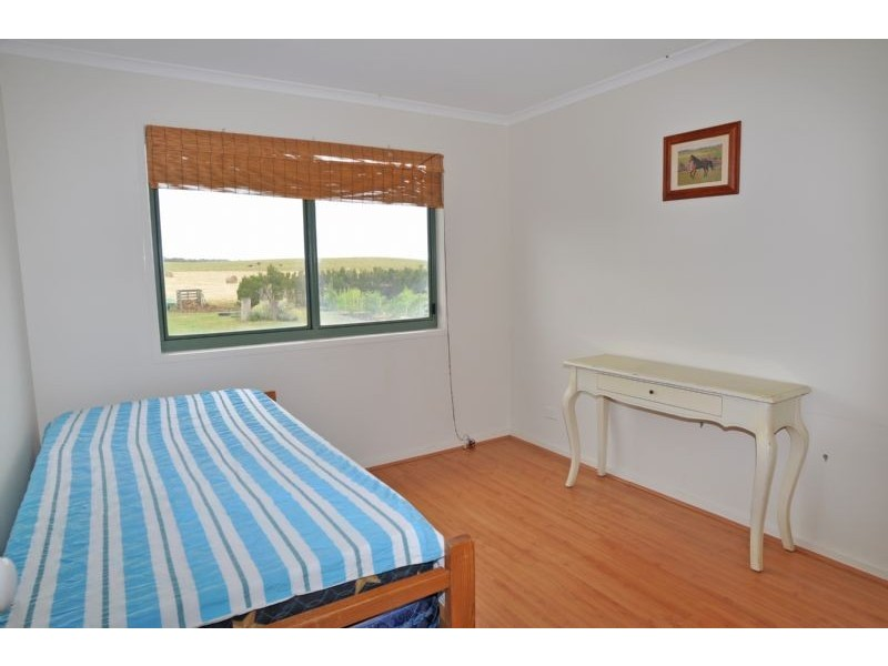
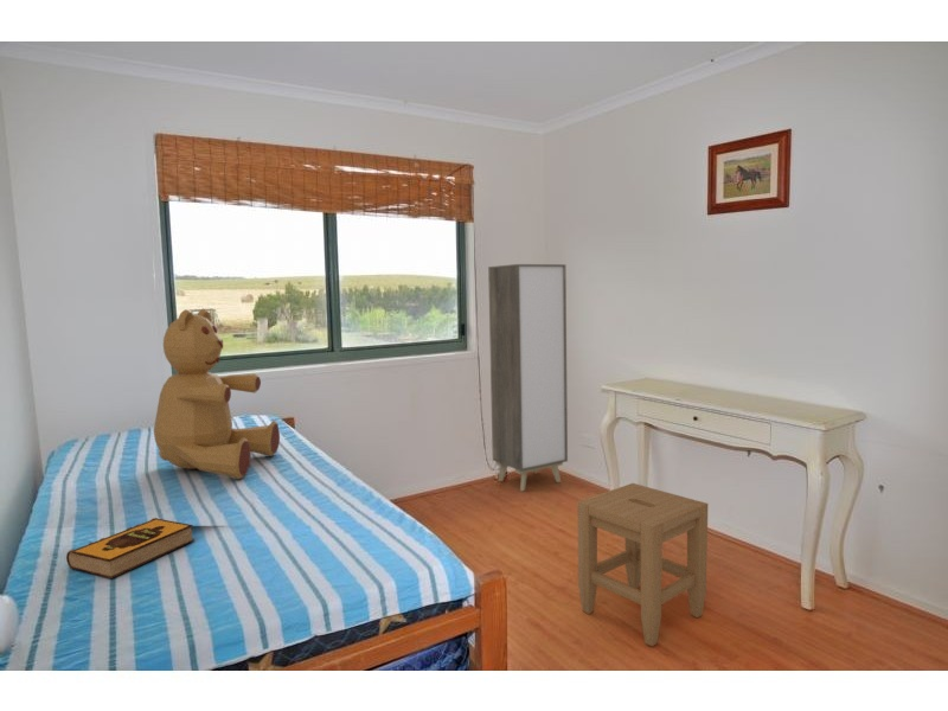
+ teddy bear (205, 389)
+ cabinet (527, 374)
+ stool (641, 558)
+ hardback book (133, 545)
